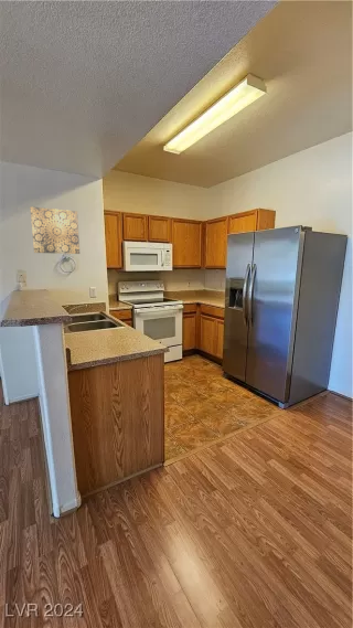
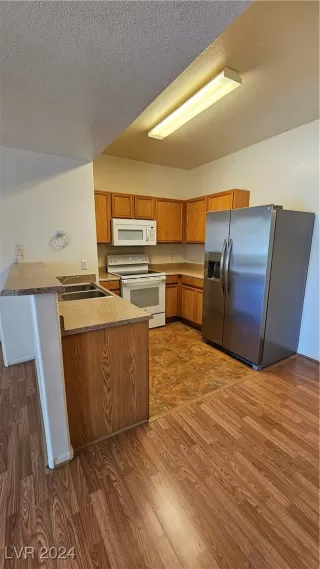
- wall art (55, 231)
